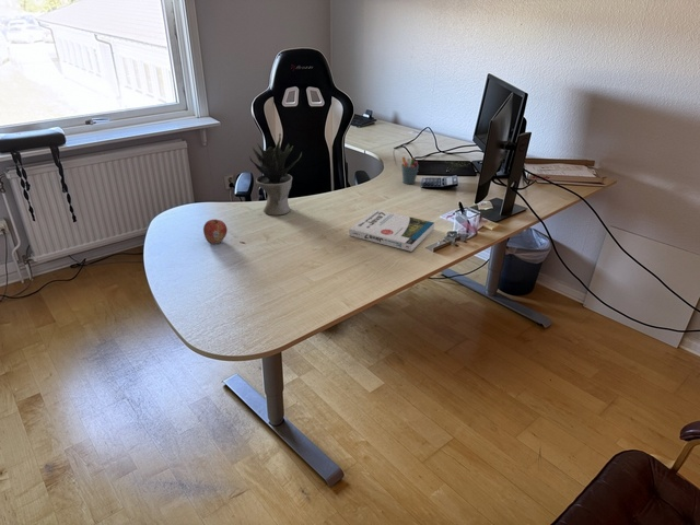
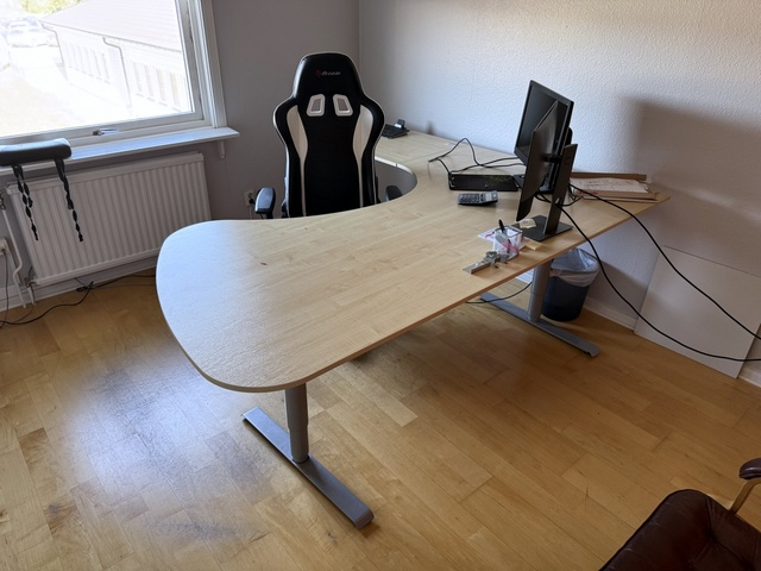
- pen holder (409, 168)
- book (392, 229)
- potted plant (275, 175)
- fruit (215, 230)
